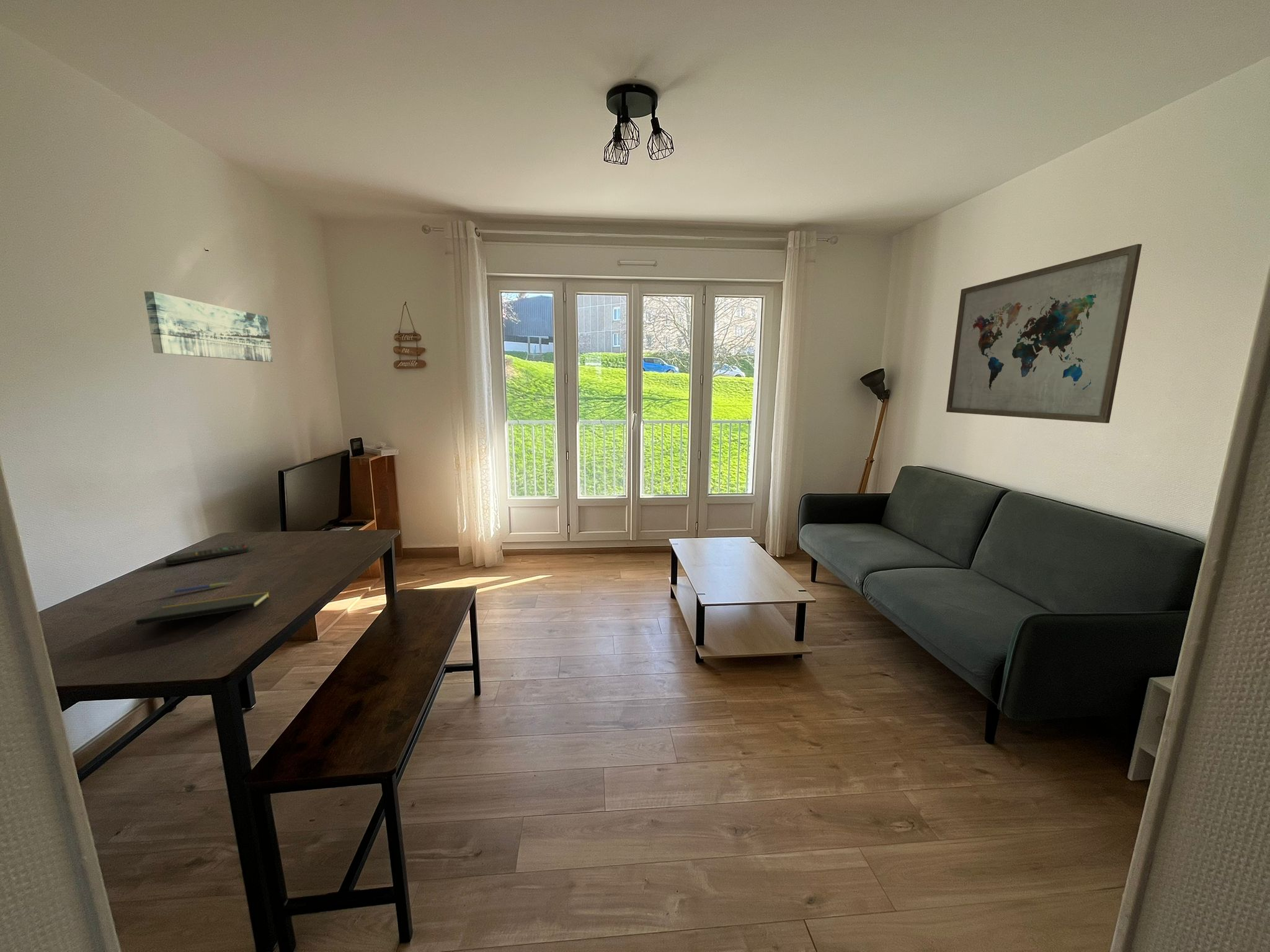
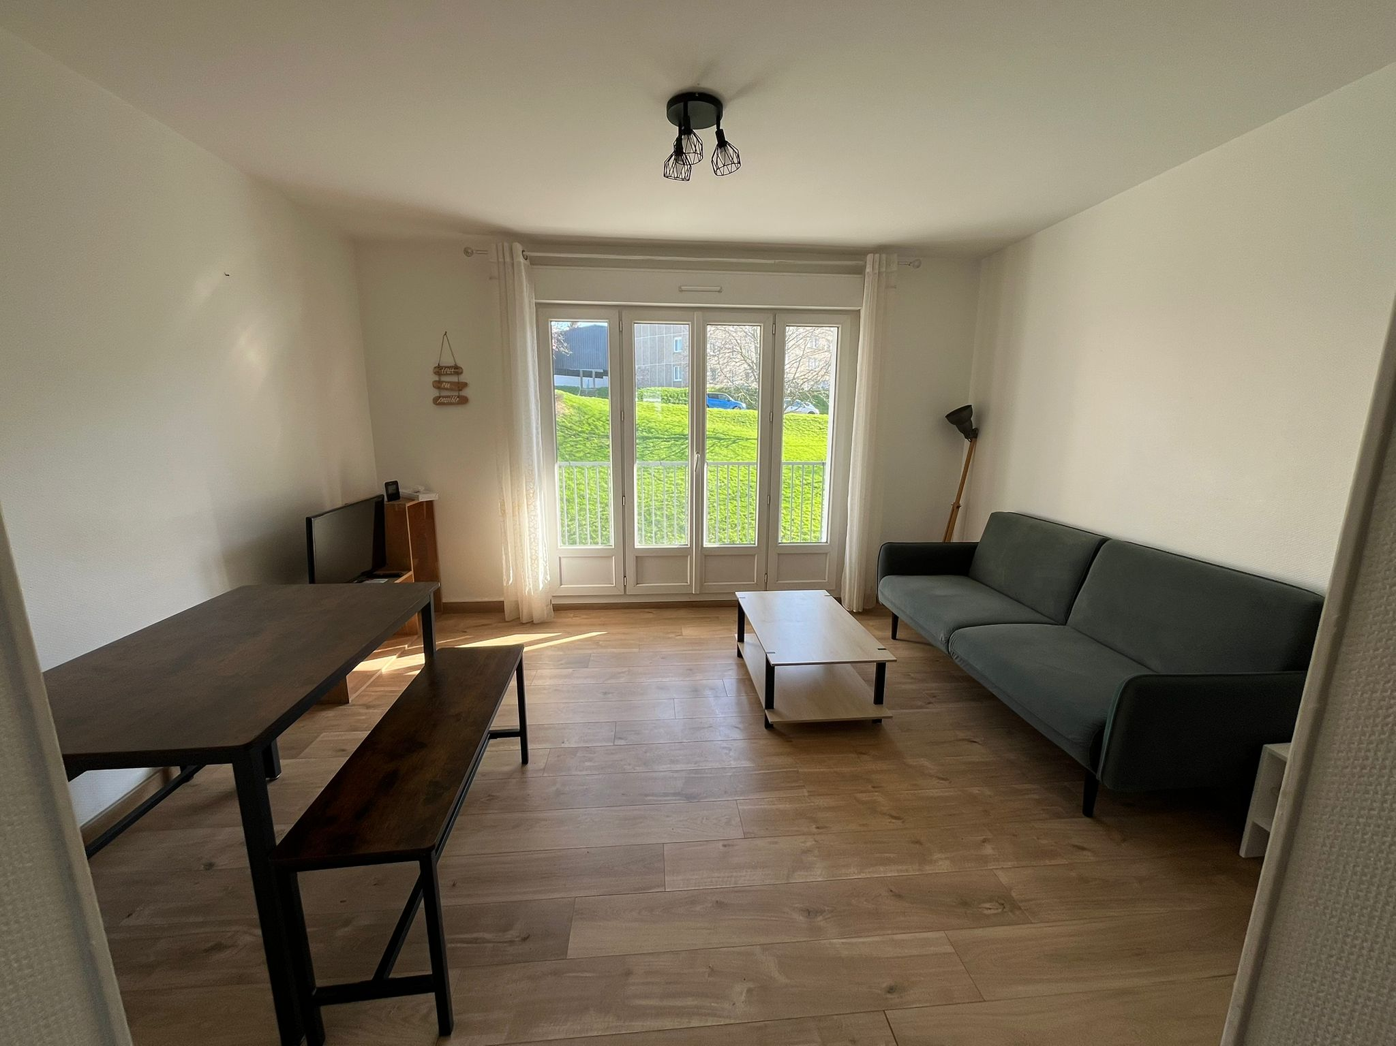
- wall art (1023, 345)
- wall art (218, 332)
- pen (202, 587)
- notepad (209, 607)
- remote control (210, 553)
